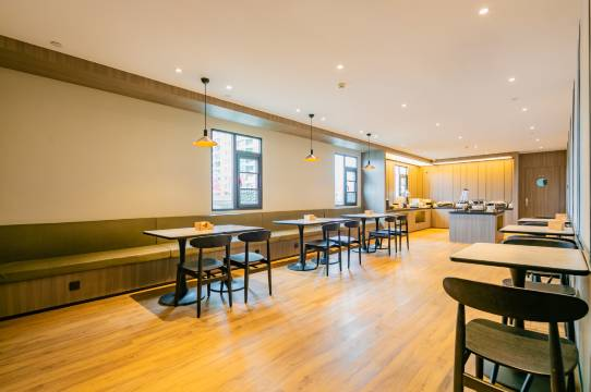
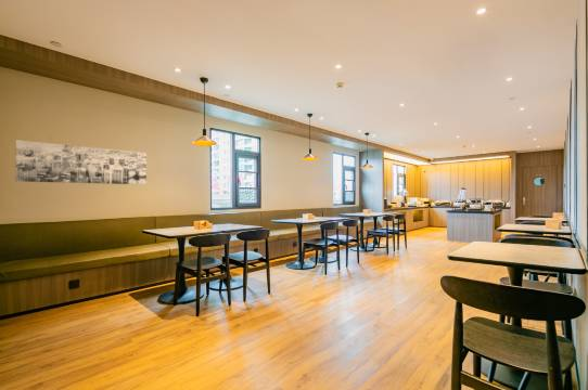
+ wall art (89, 165)
